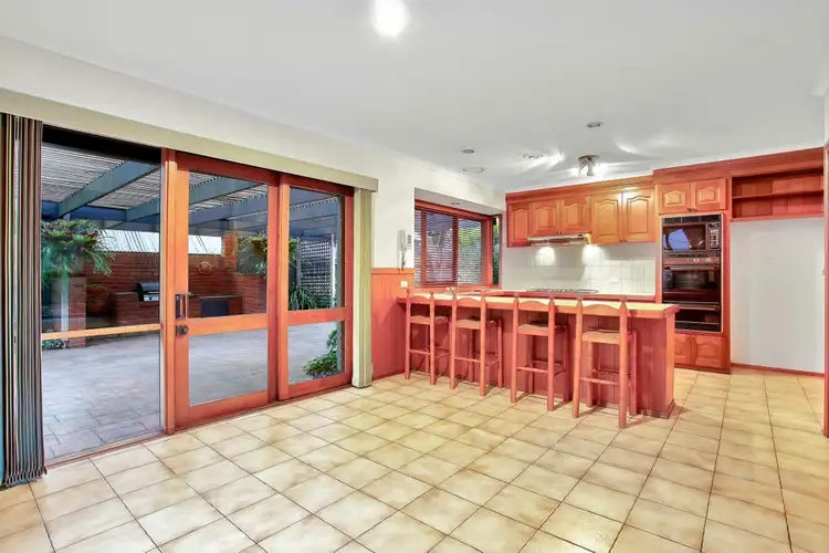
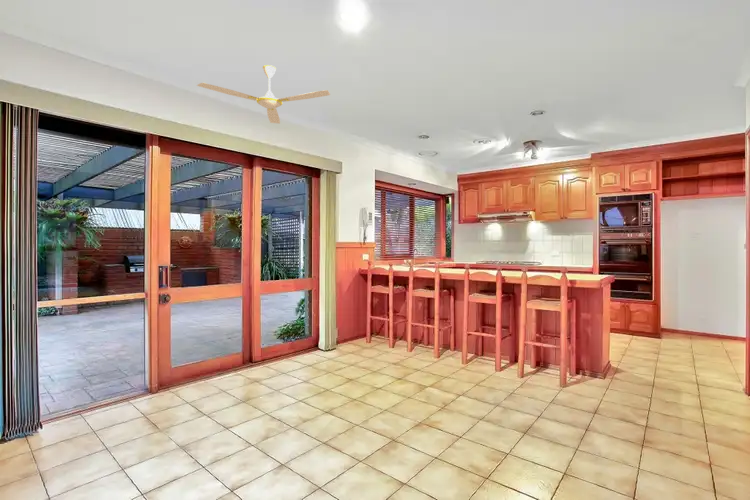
+ ceiling fan (266, 93)
